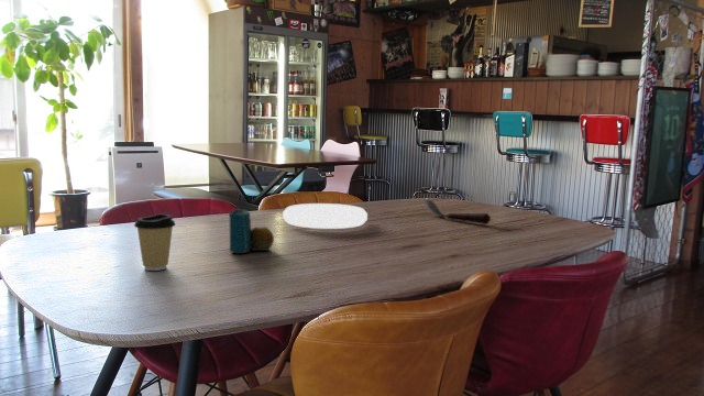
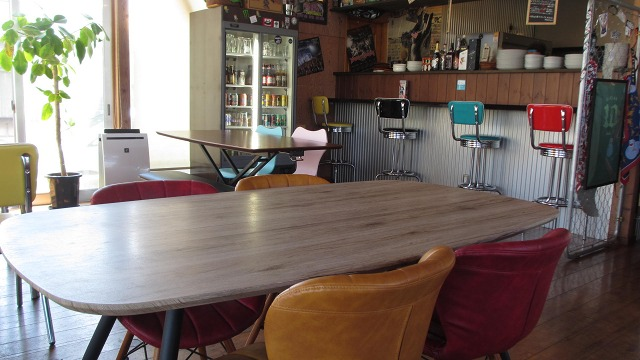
- candle (249, 228)
- plate (324, 215)
- spoon (454, 213)
- coffee cup (155, 242)
